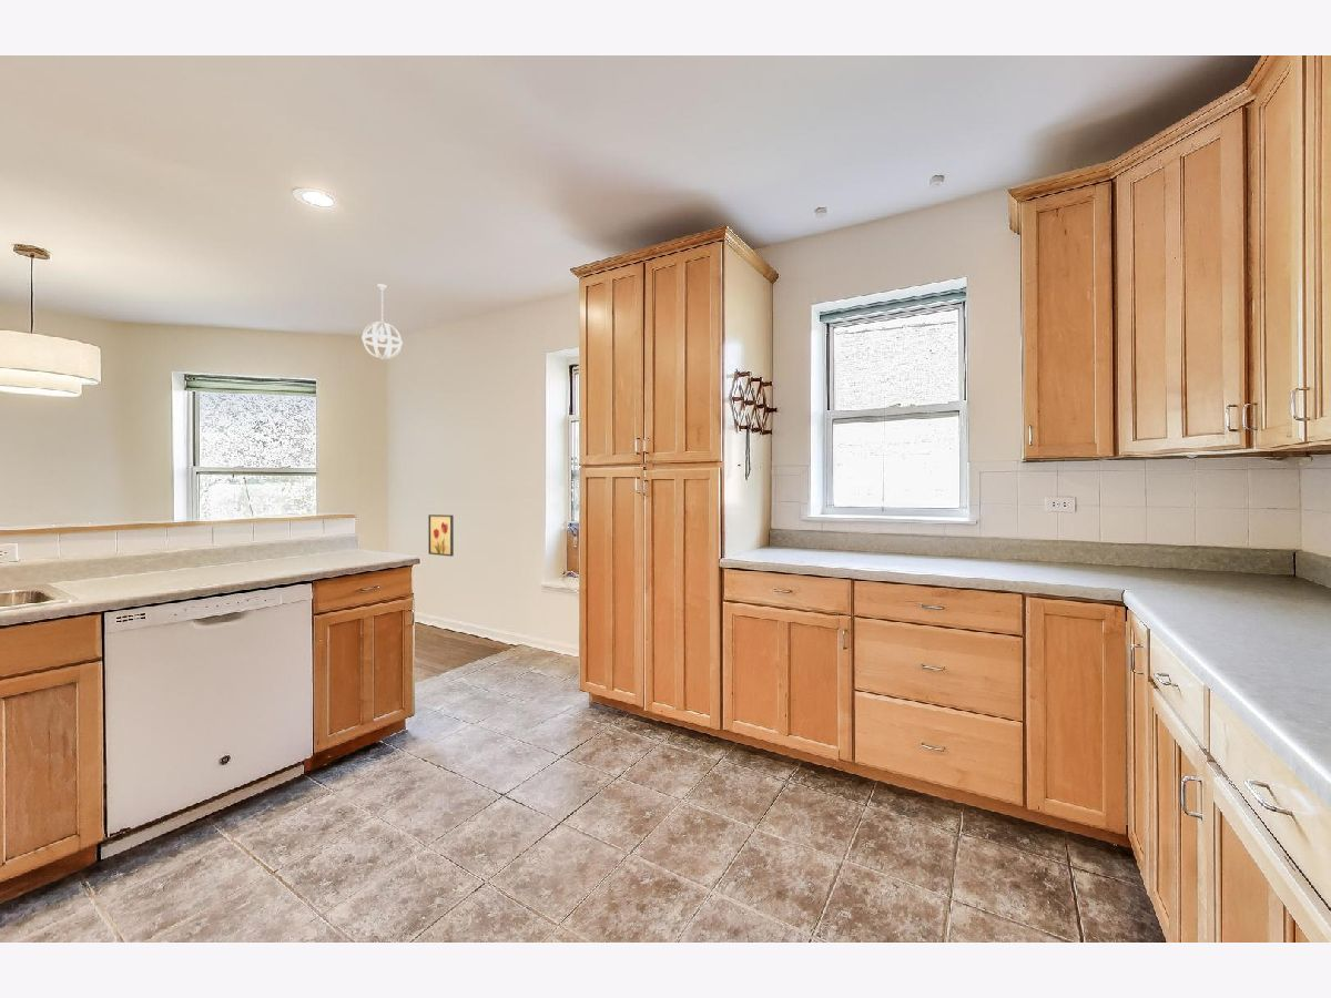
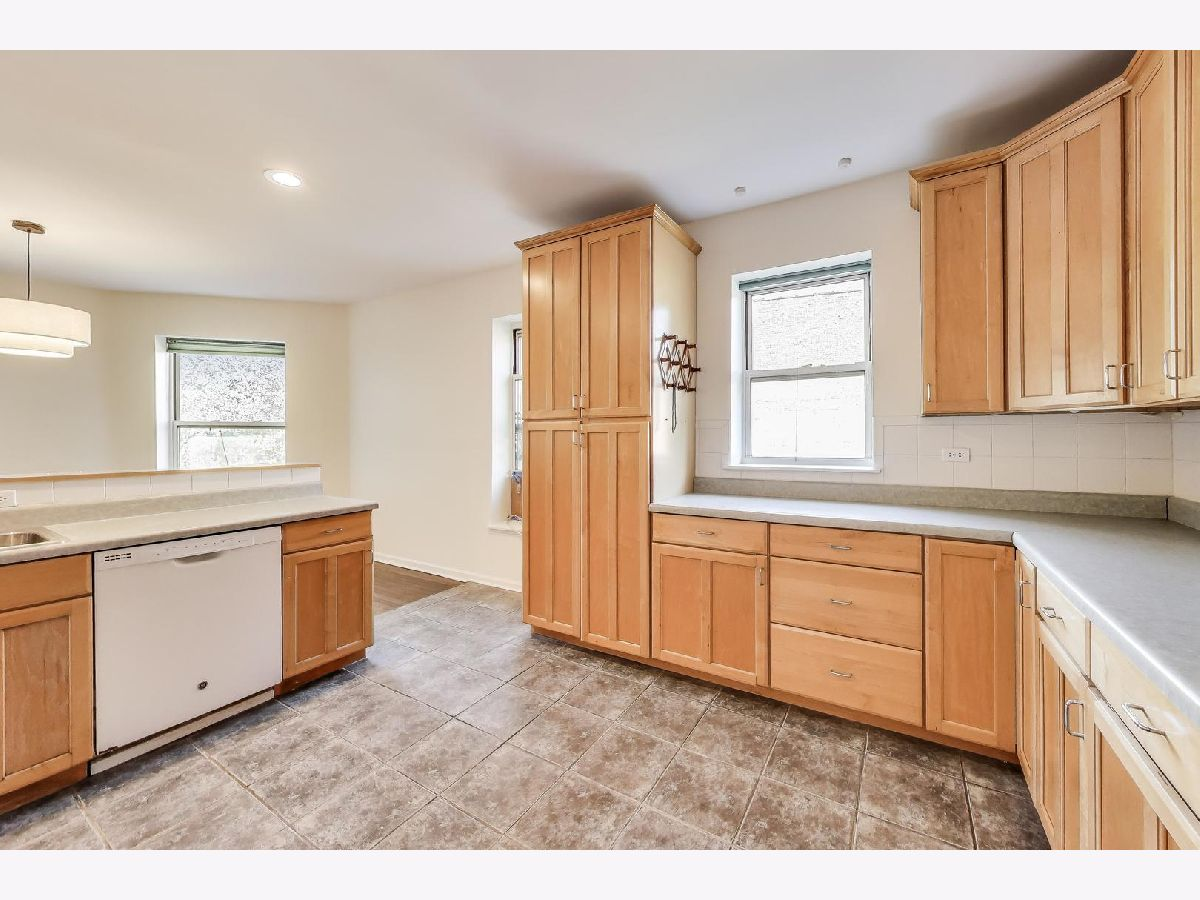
- pendant light (382, 322)
- wall art (441, 534)
